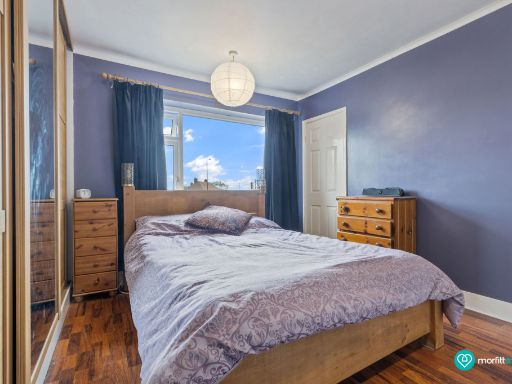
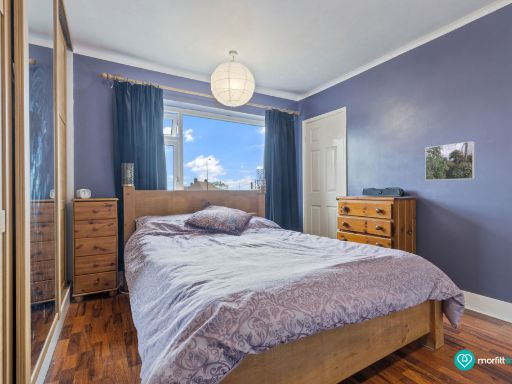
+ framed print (448, 162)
